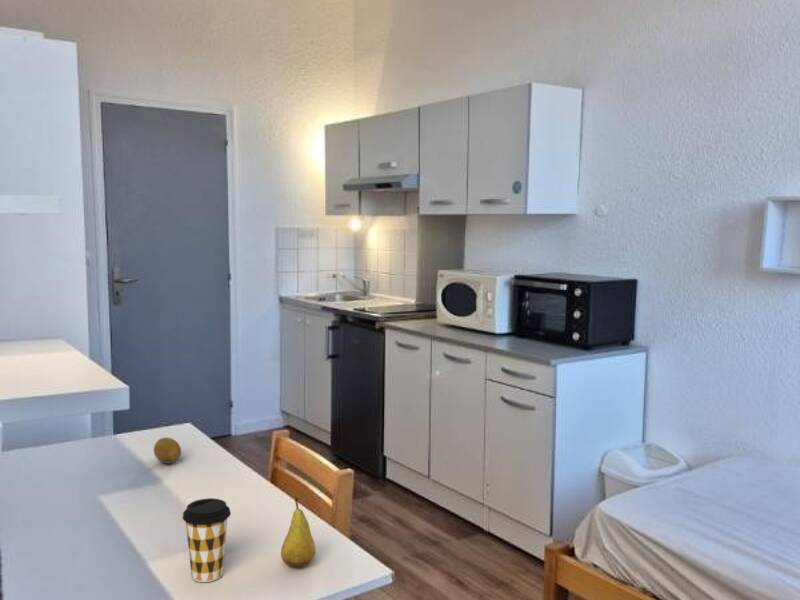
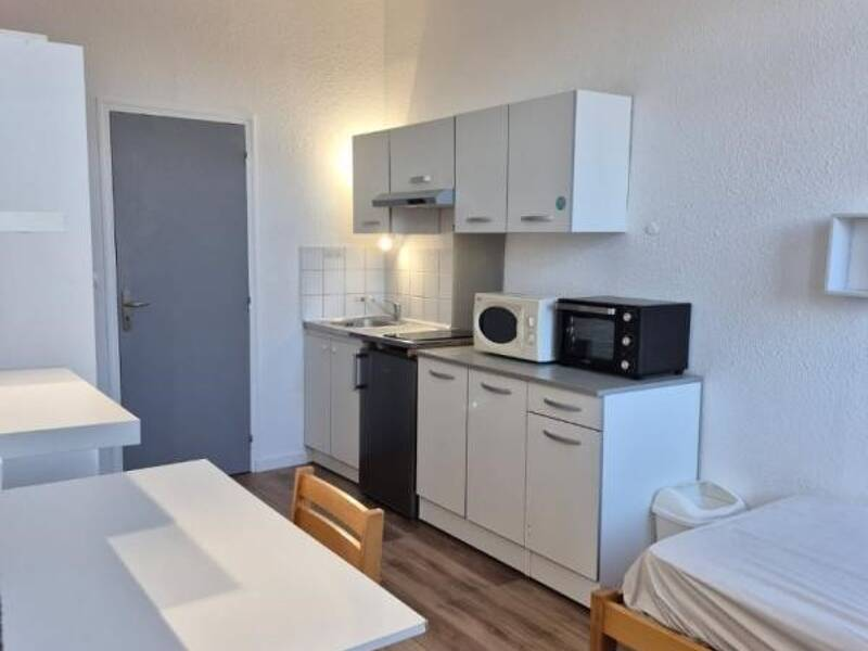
- fruit (167, 450)
- fruit (298, 531)
- coffee cup (207, 540)
